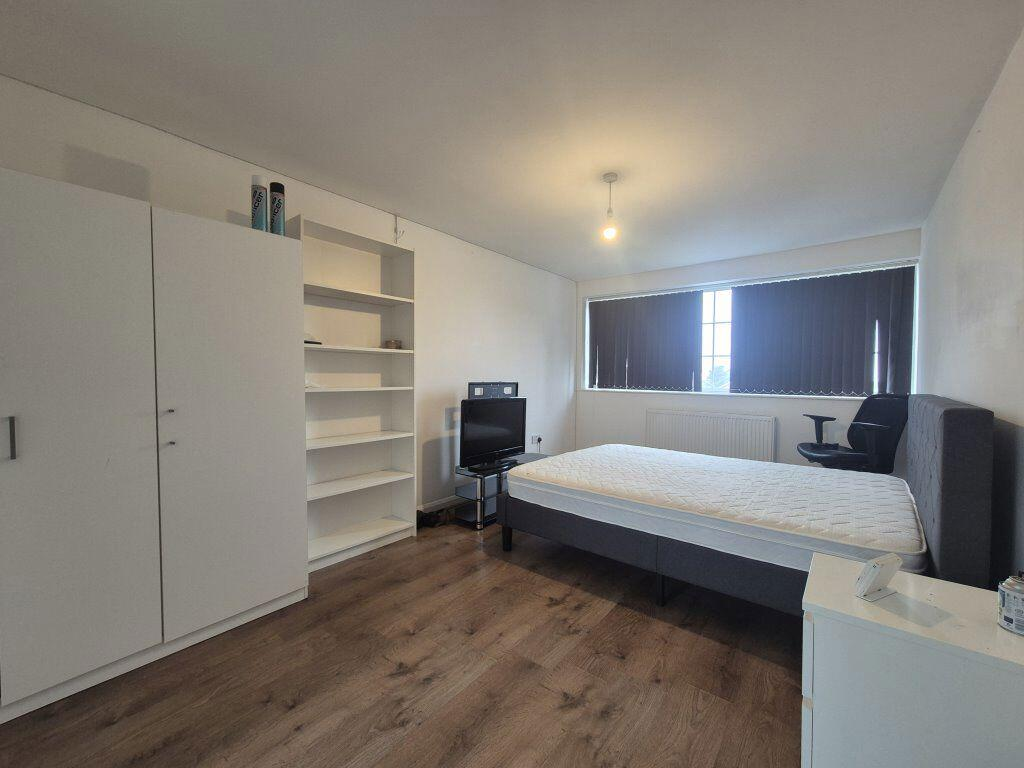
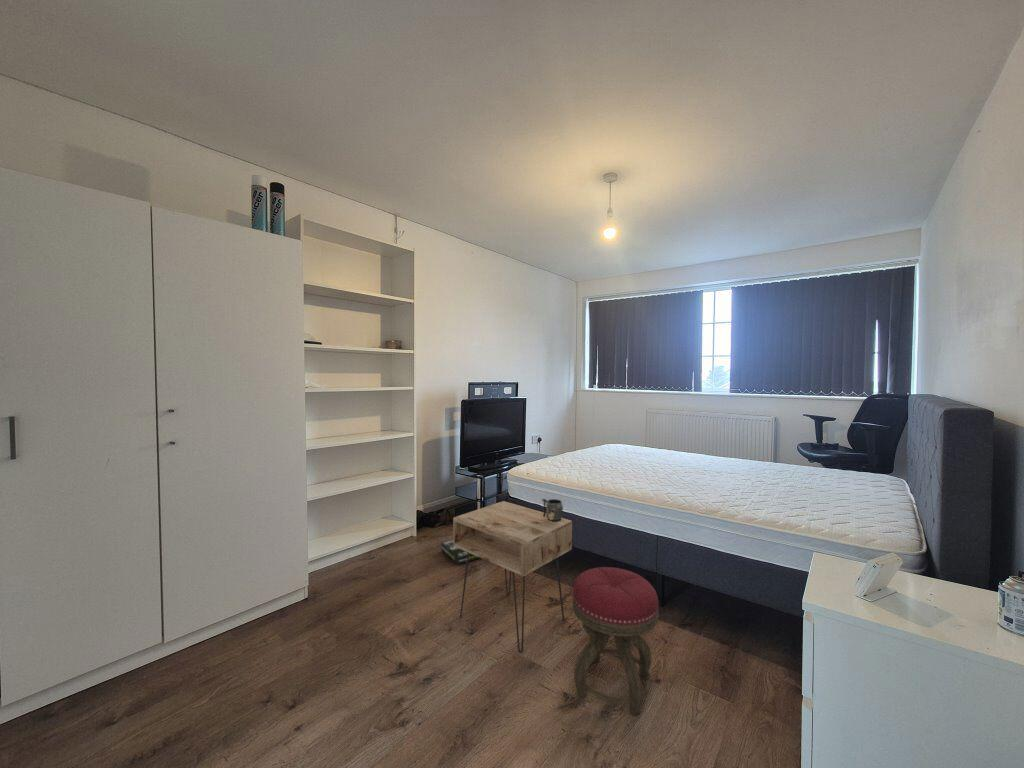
+ nightstand (511, 569)
+ stool (614, 633)
+ mug (551, 509)
+ box (465, 551)
